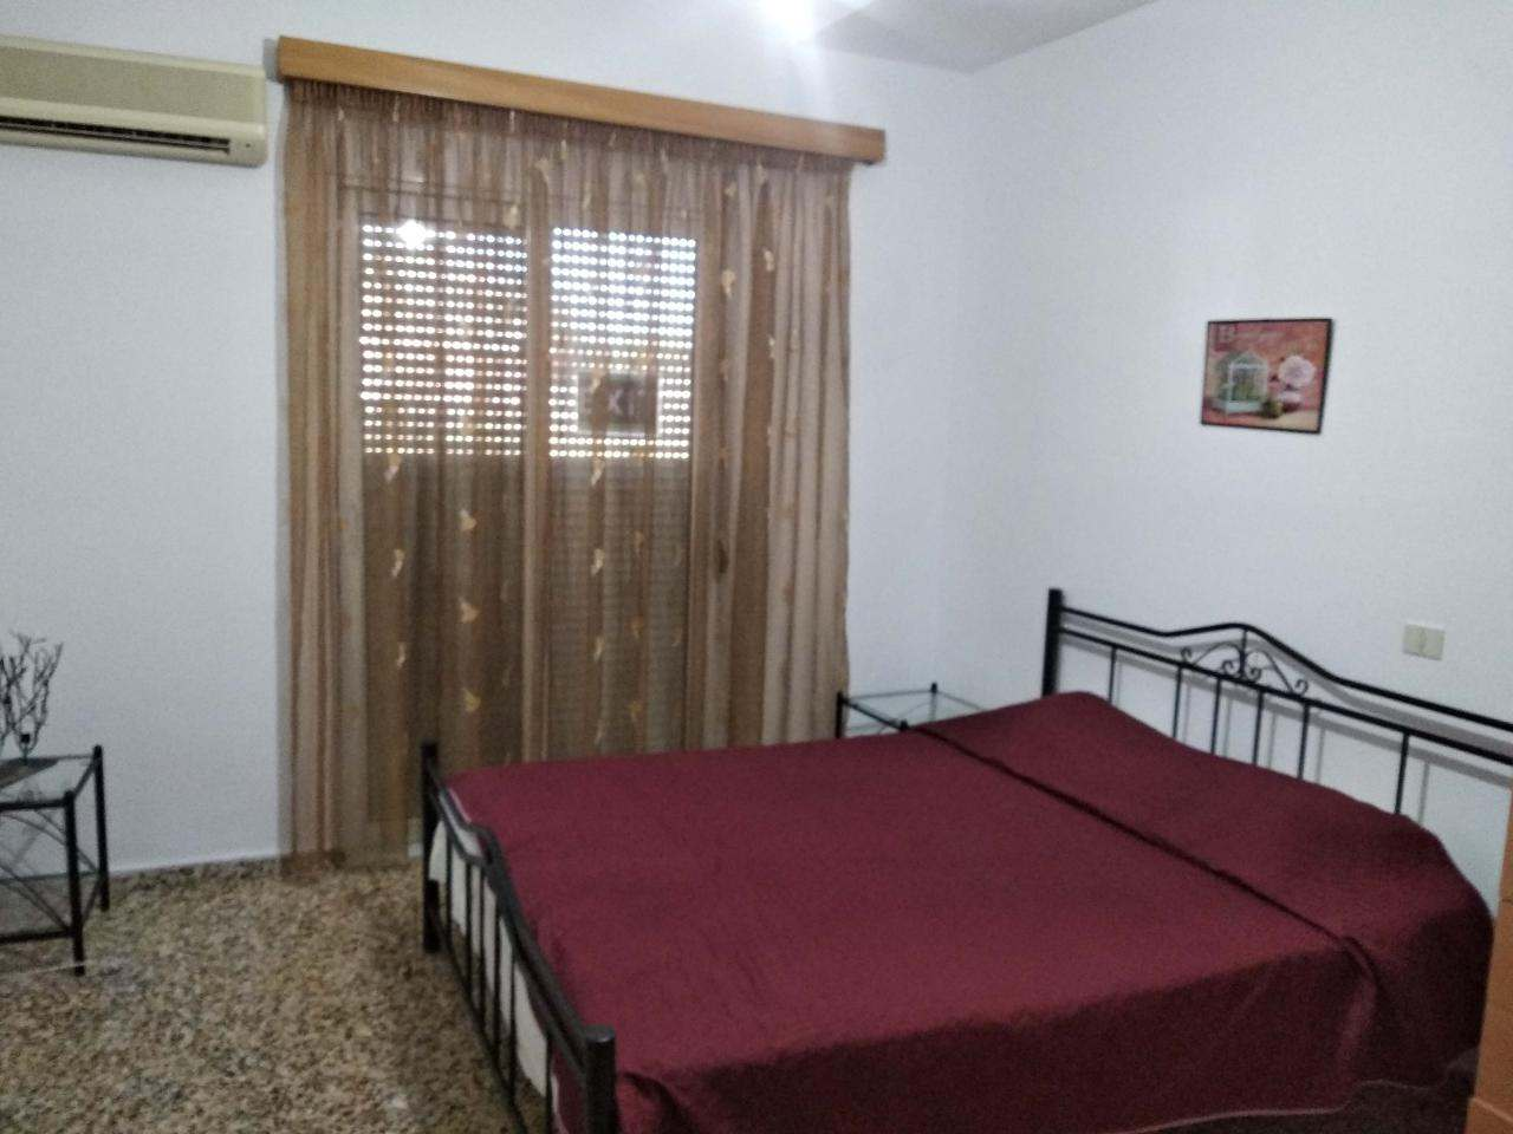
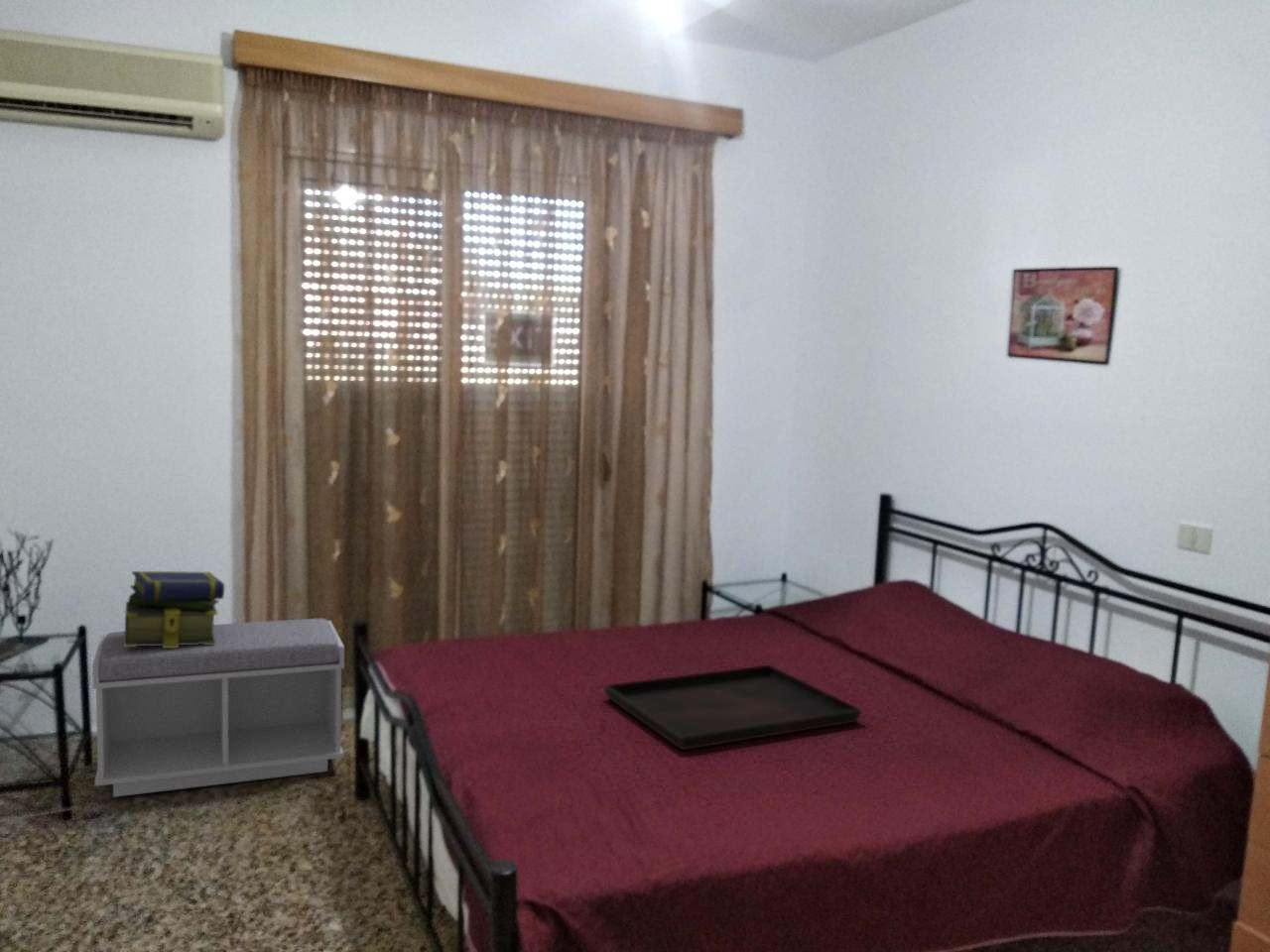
+ stack of books (174, 605)
+ serving tray (729, 703)
+ bench (222, 700)
